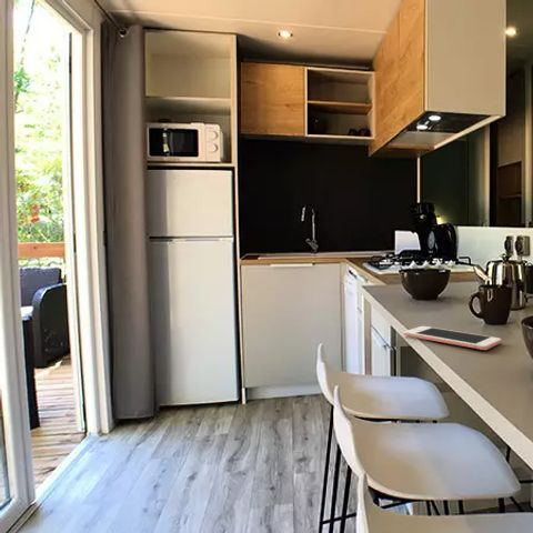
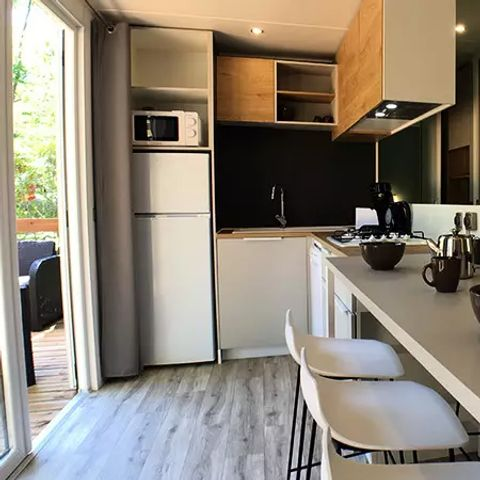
- cell phone (450, 336)
